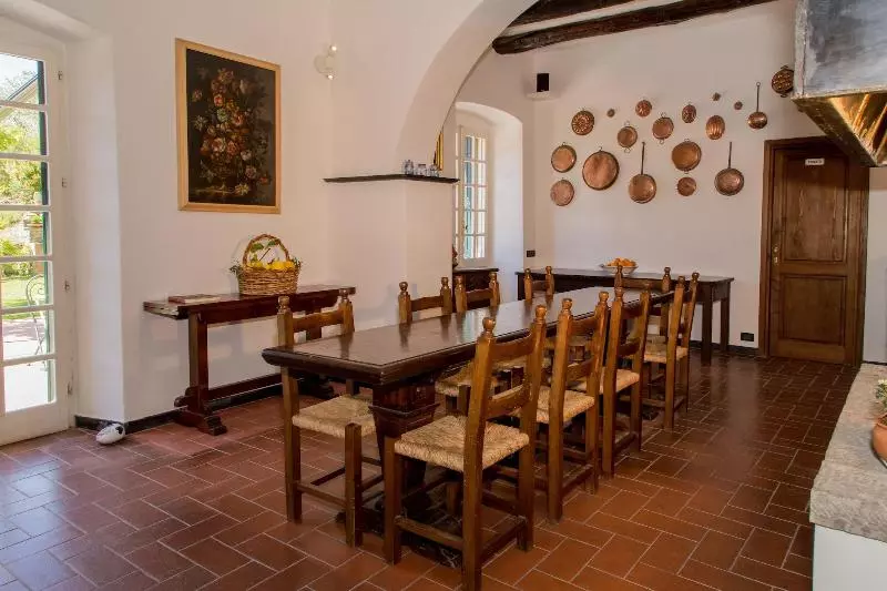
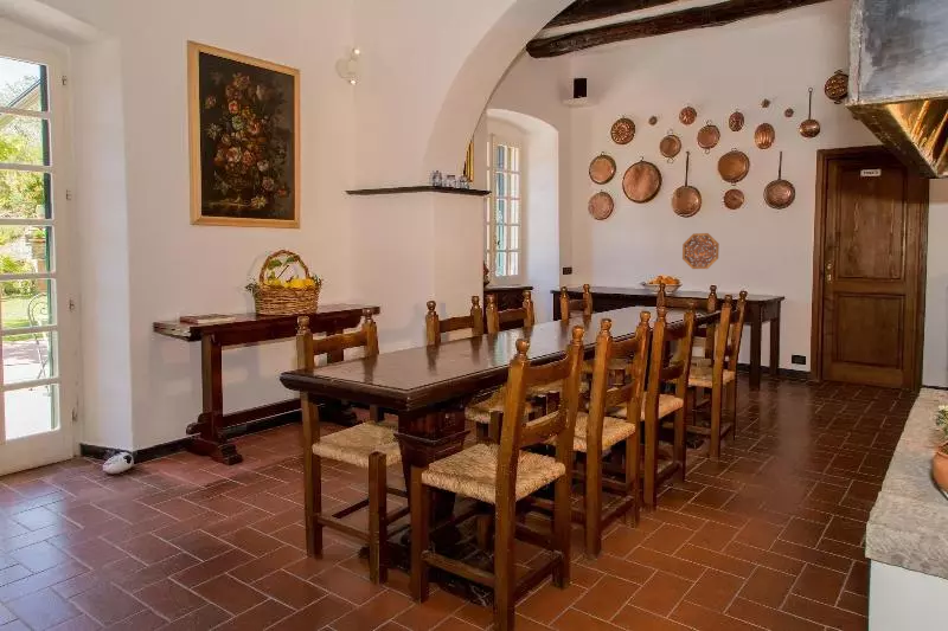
+ decorative platter (700, 251)
